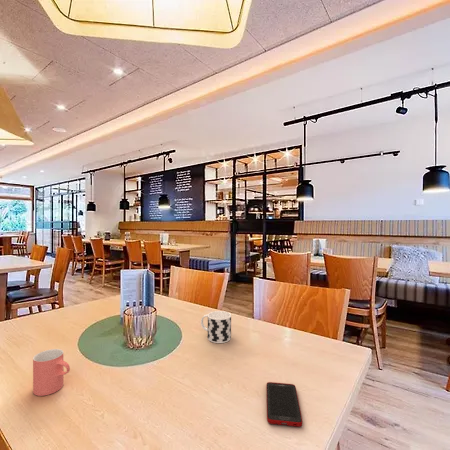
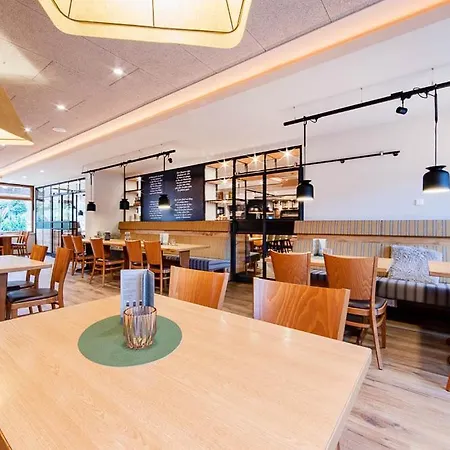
- cup (215, 326)
- cup (53, 372)
- cell phone (282, 402)
